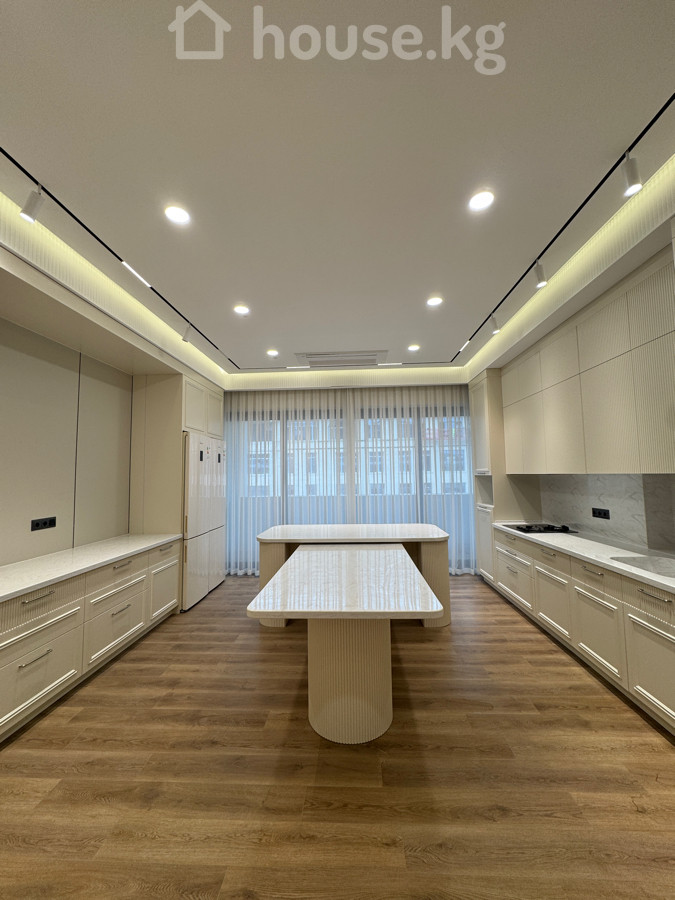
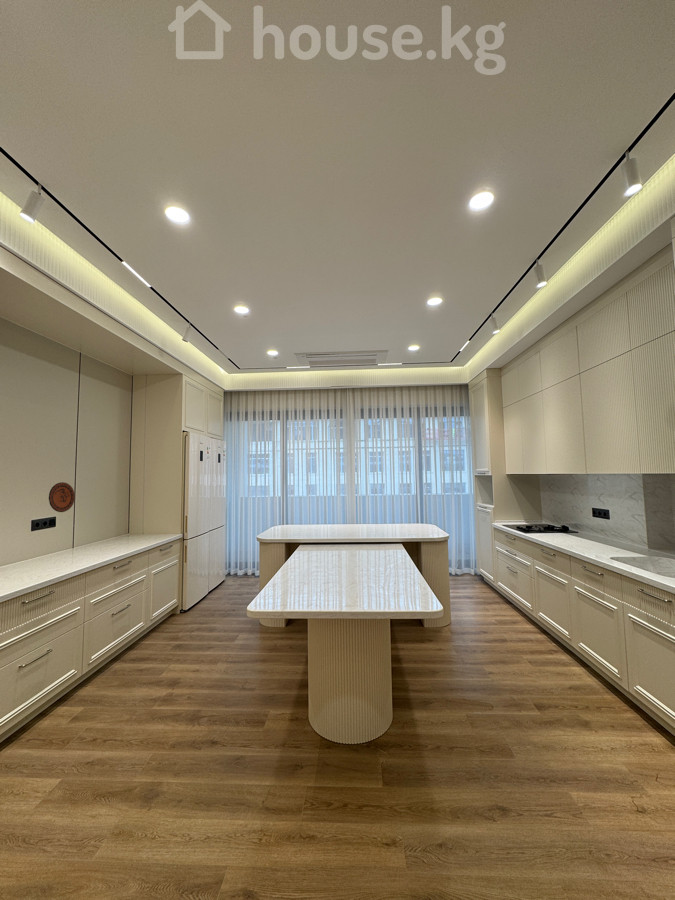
+ decorative plate (61, 497)
